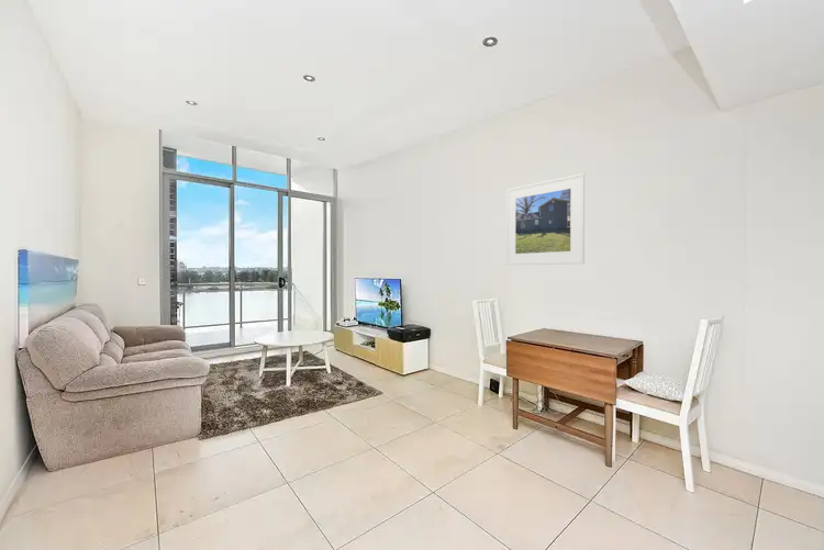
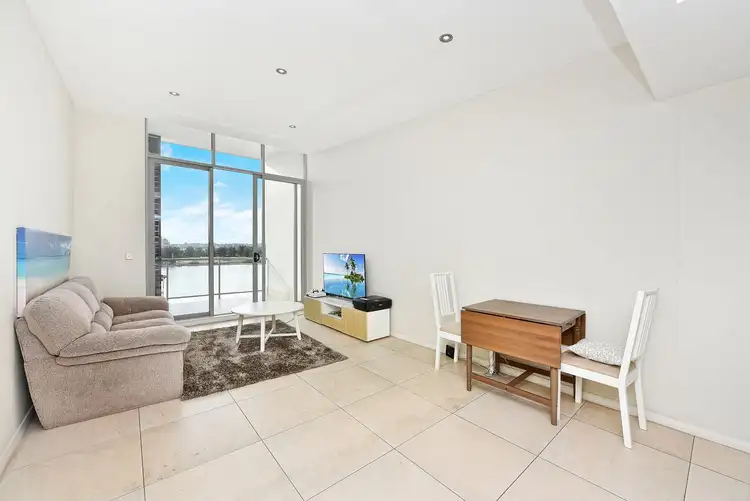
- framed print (542, 223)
